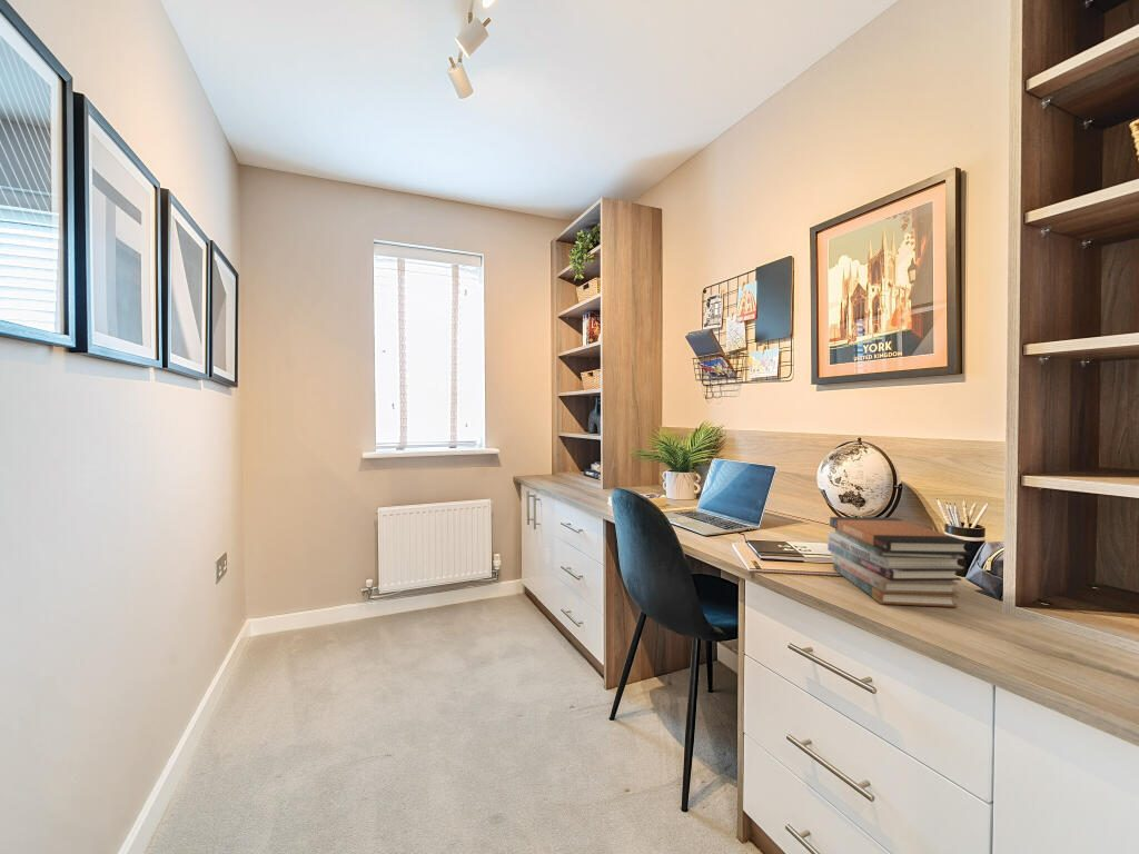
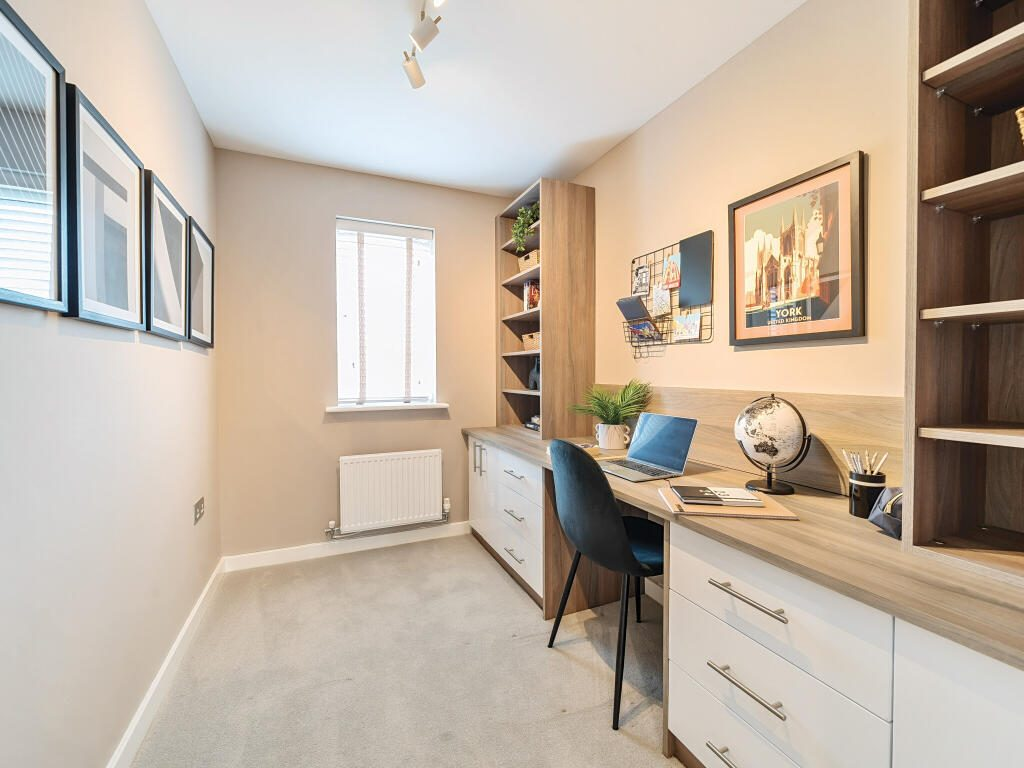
- book stack (889, 556)
